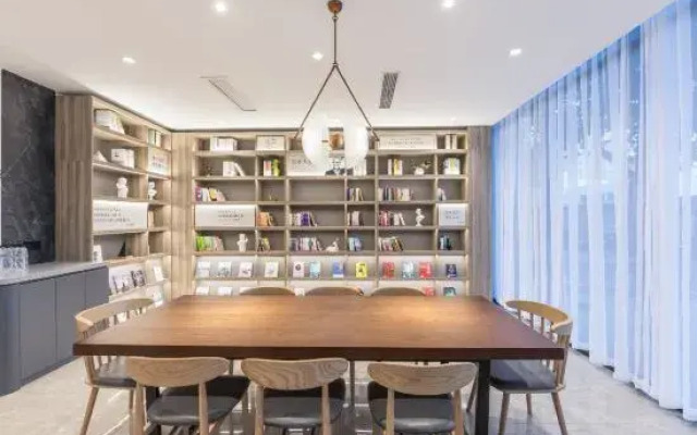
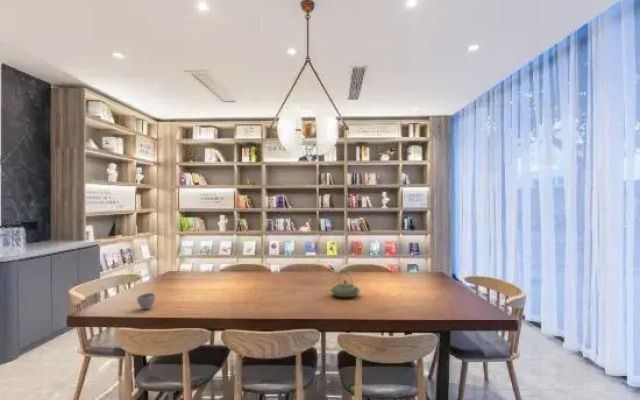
+ teapot (346, 284)
+ cup (147, 301)
